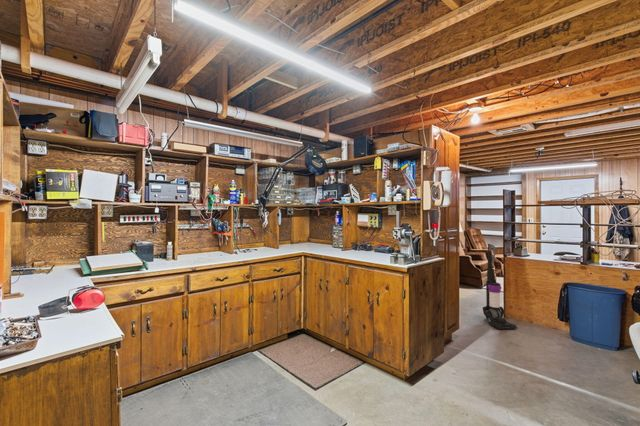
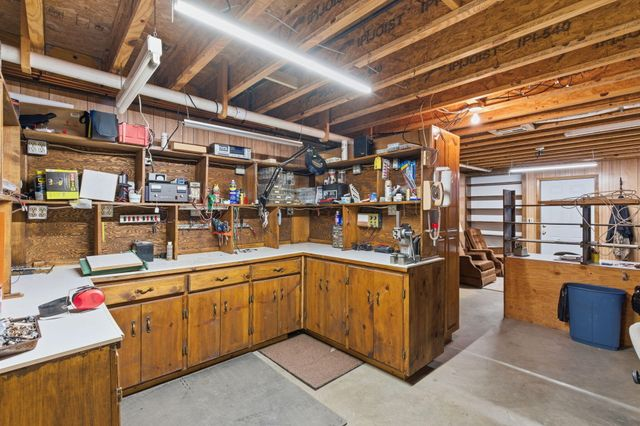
- vacuum cleaner (496, 284)
